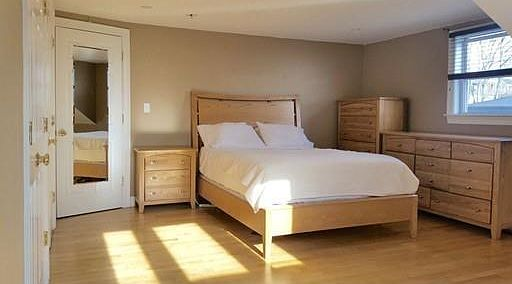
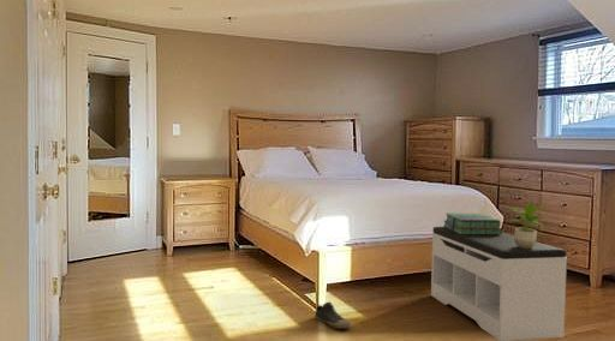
+ stack of books (471, 222)
+ shoe (332, 313)
+ bench (490, 275)
+ potted plant (524, 225)
